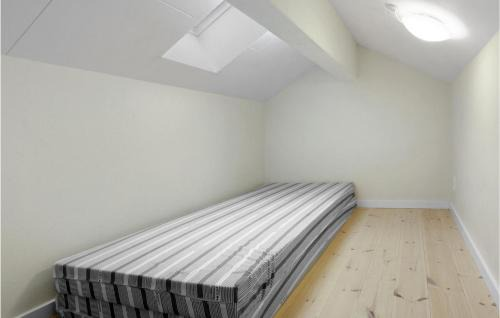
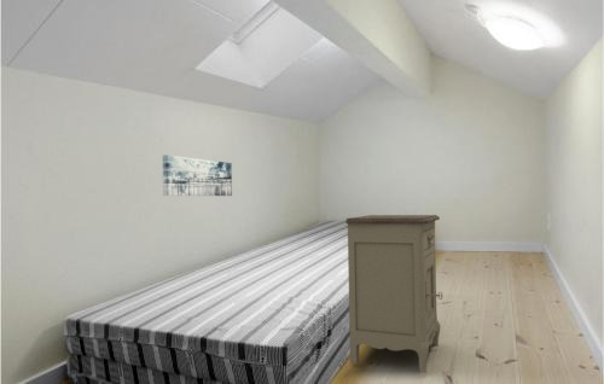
+ nightstand (401, 285)
+ wall art (201, 178)
